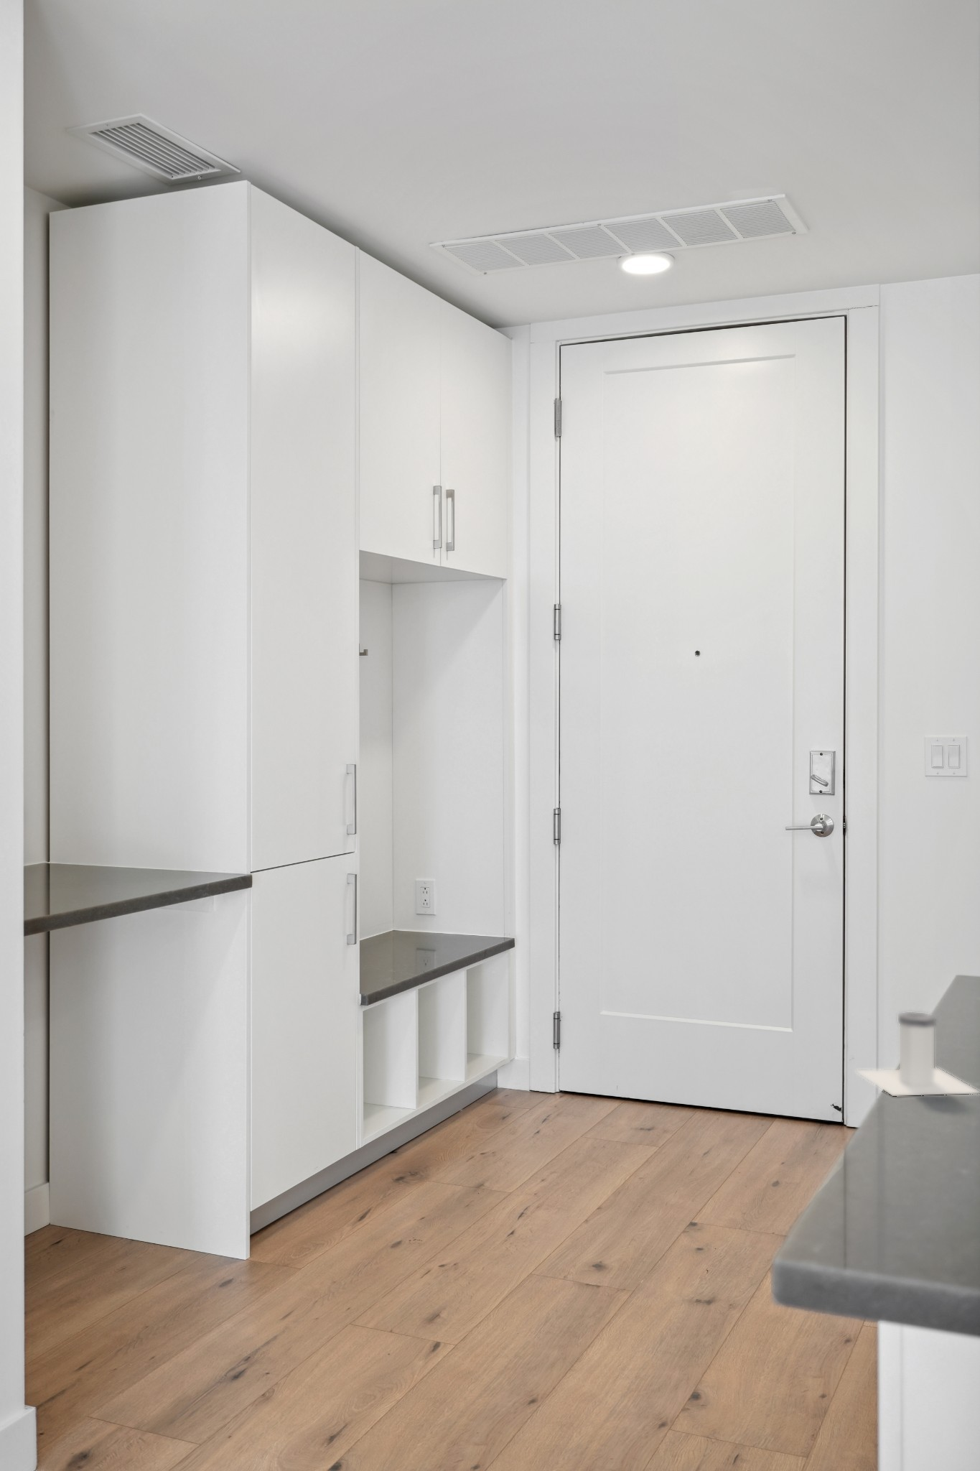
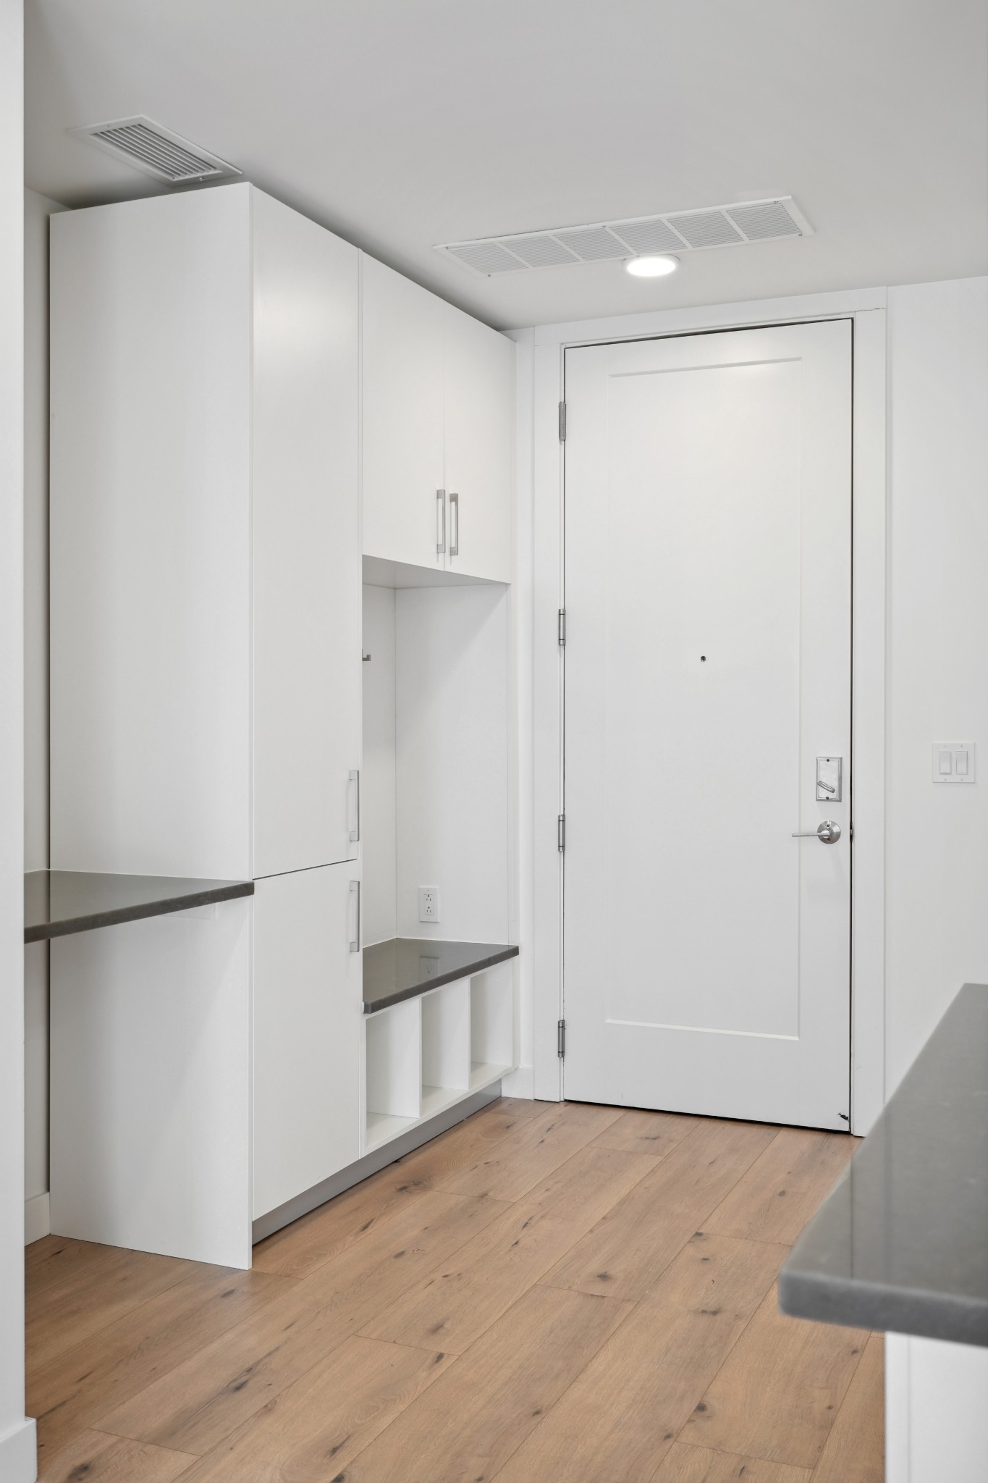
- salt shaker (917, 1049)
